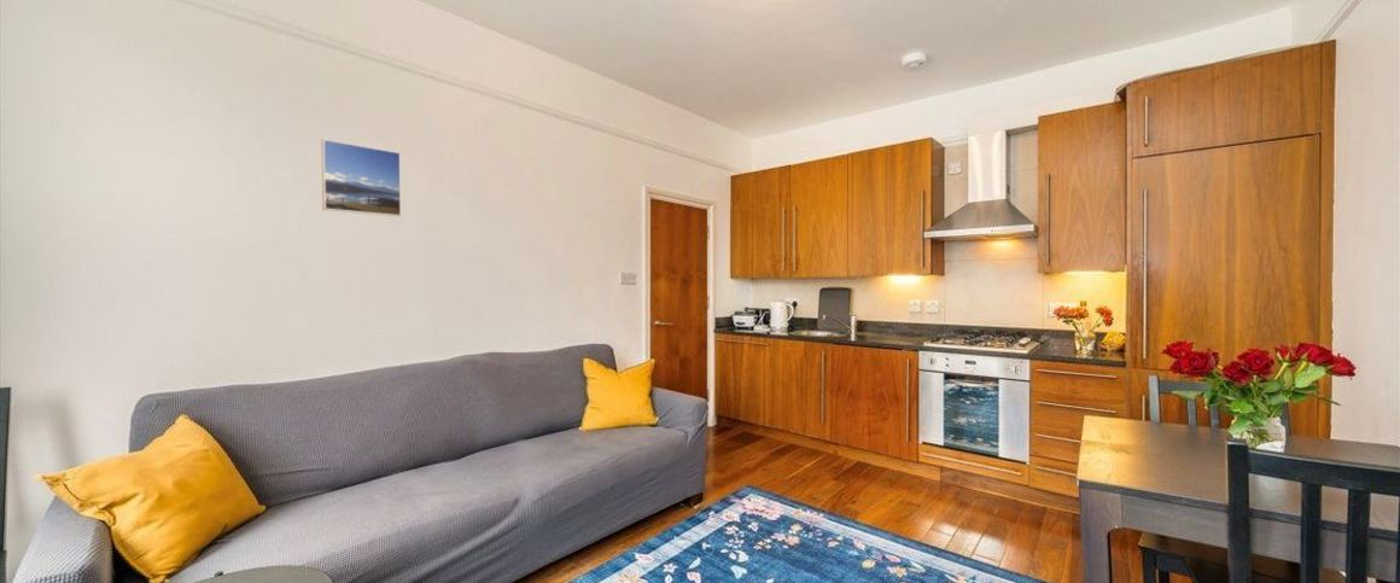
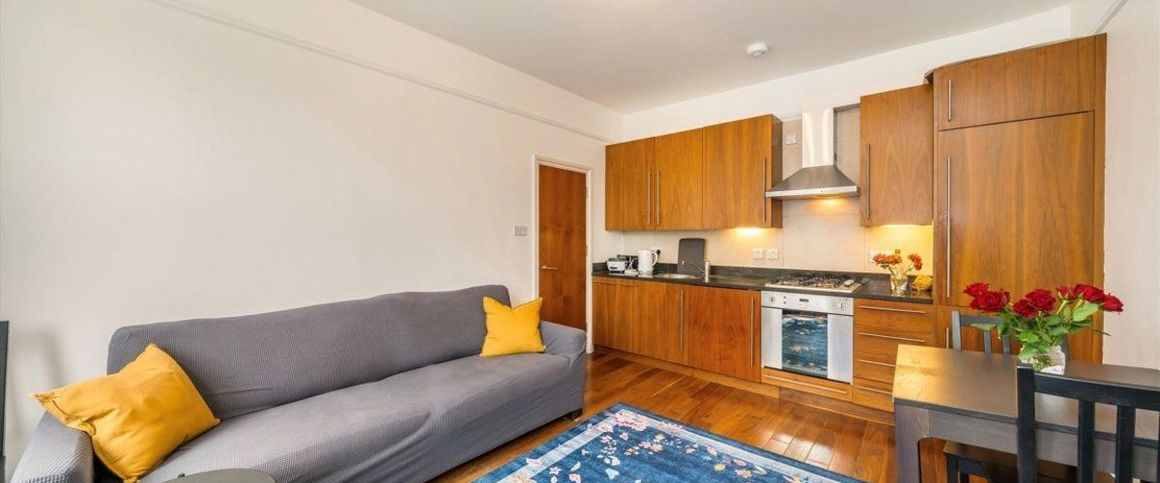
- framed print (362, 180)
